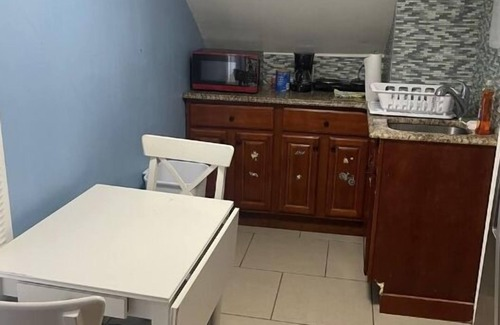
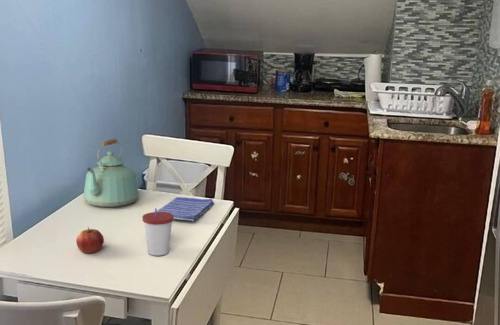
+ dish towel (184, 207)
+ kettle (107, 171)
+ apple (90, 238)
+ cup (158, 229)
